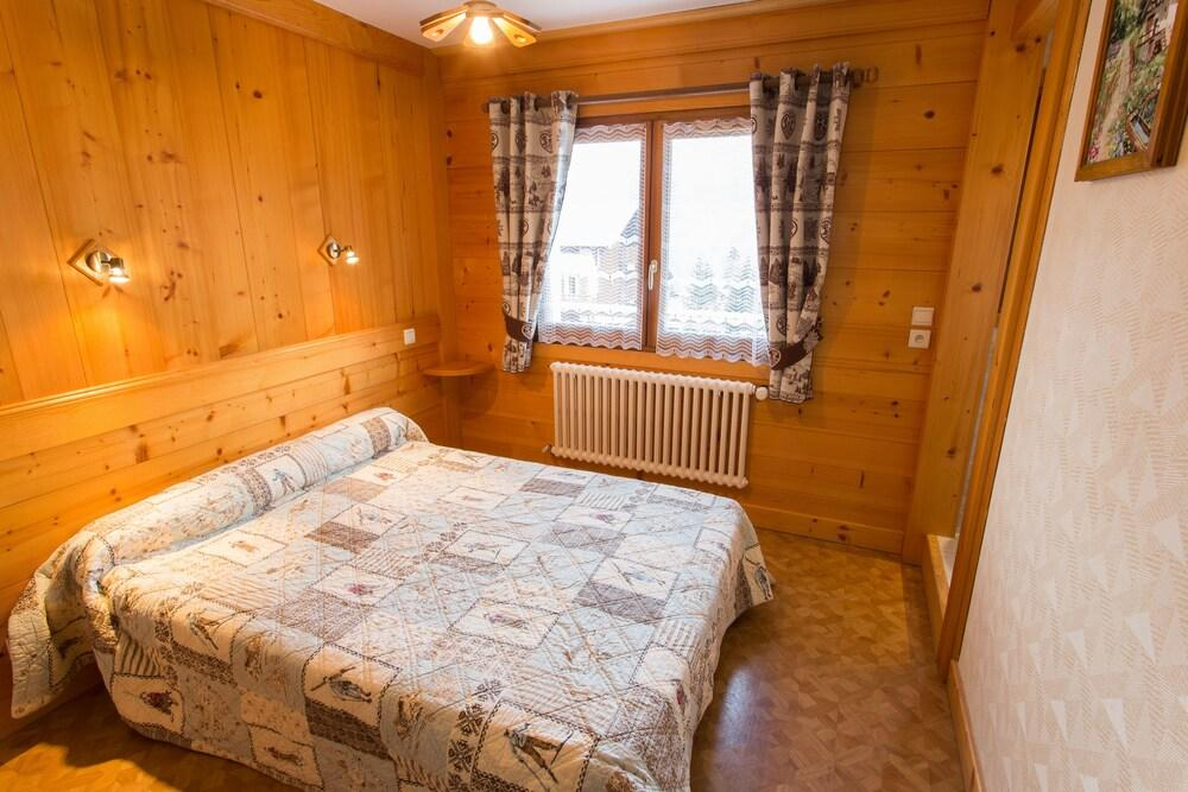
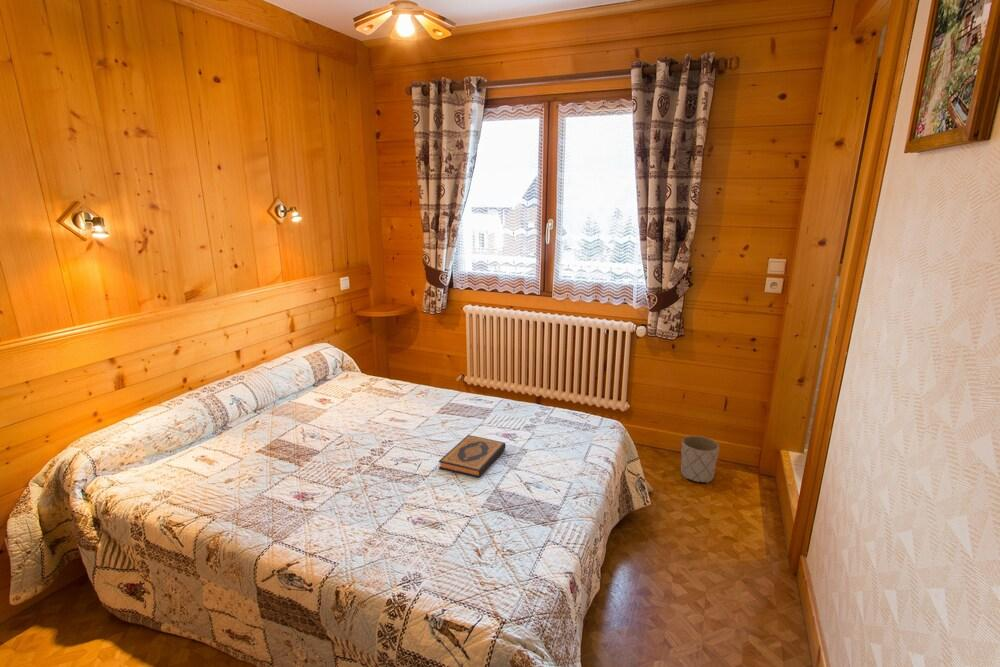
+ hardback book (473, 454)
+ planter (698, 459)
